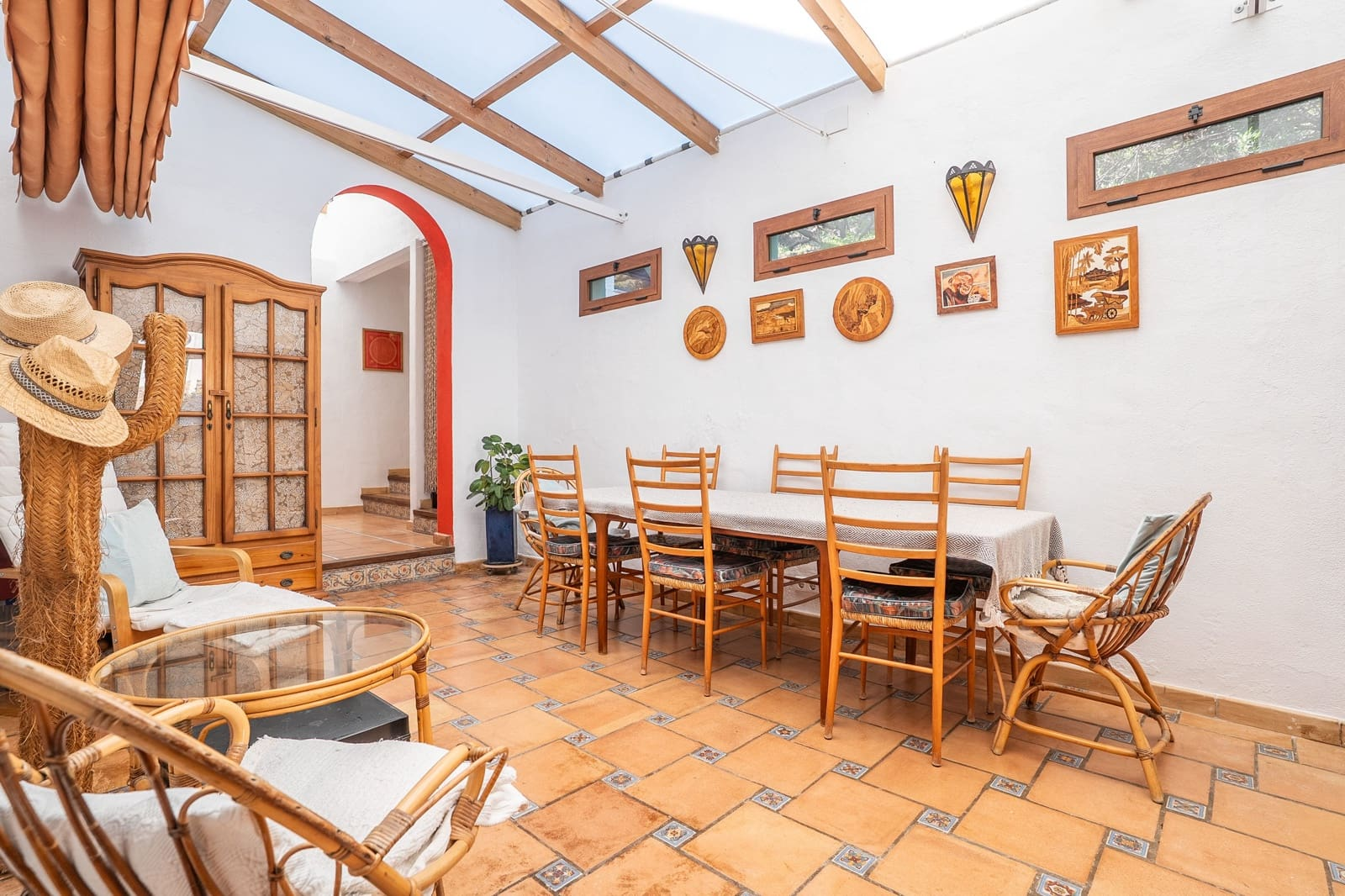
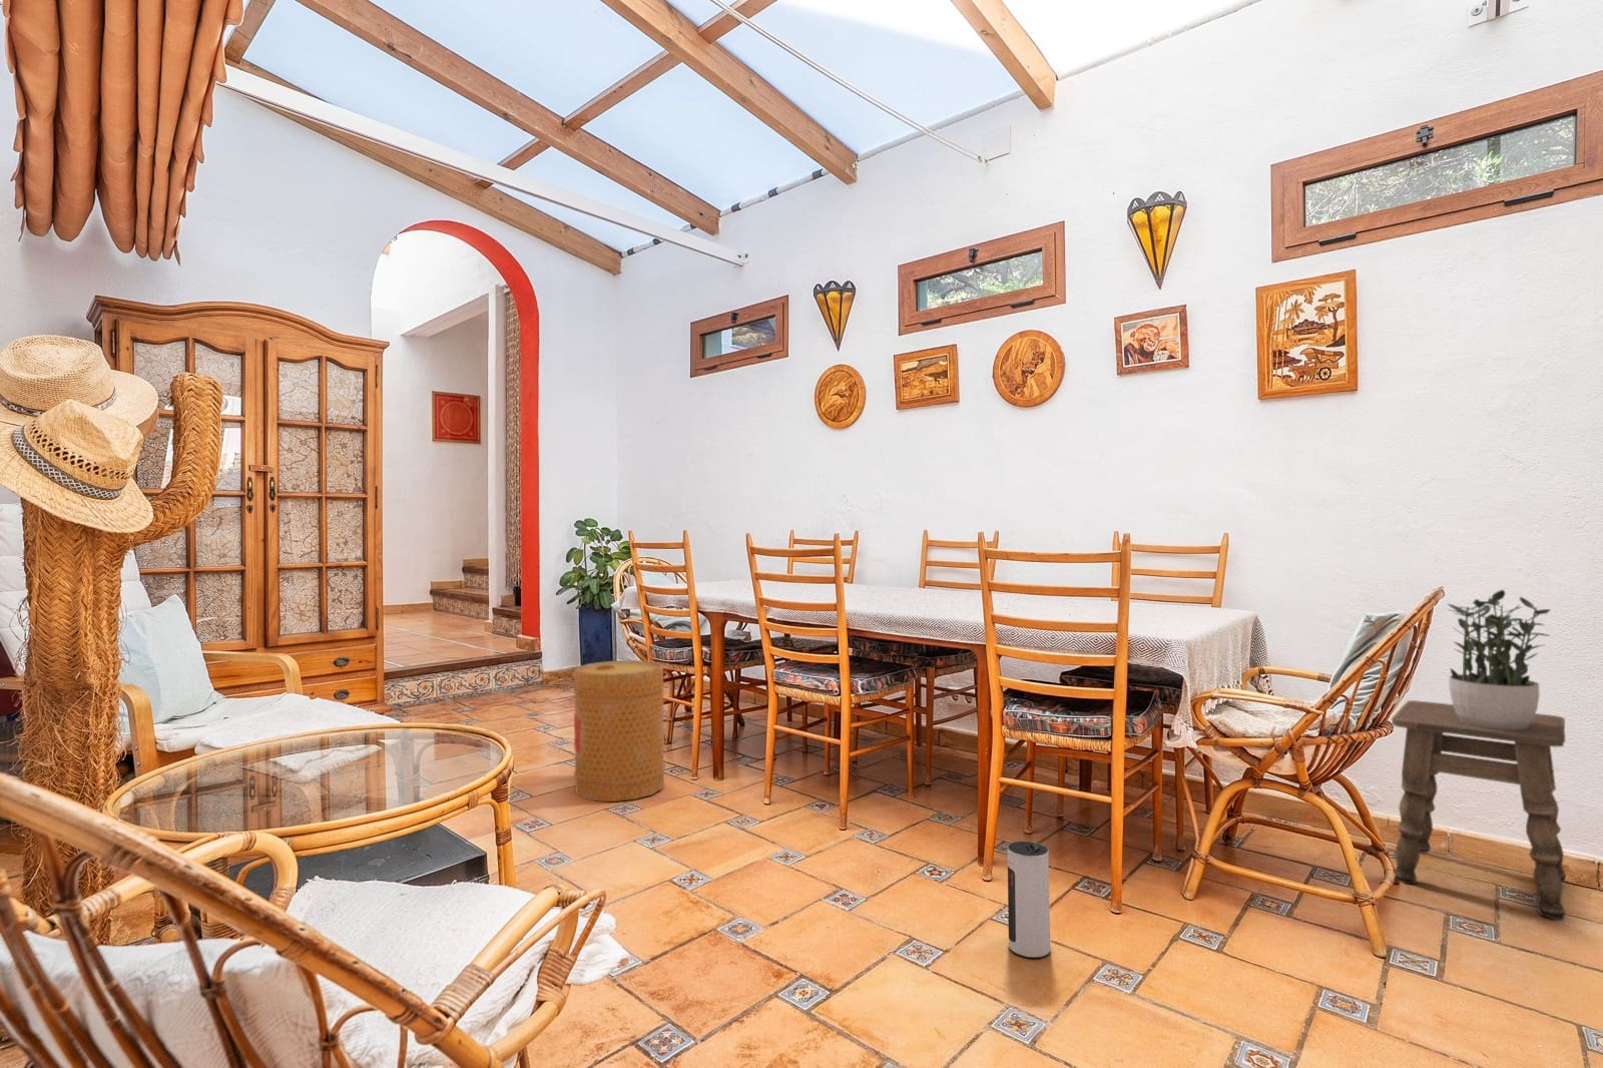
+ basket (620, 726)
+ potted plant (1499, 657)
+ side table (1481, 778)
+ speaker (1027, 896)
